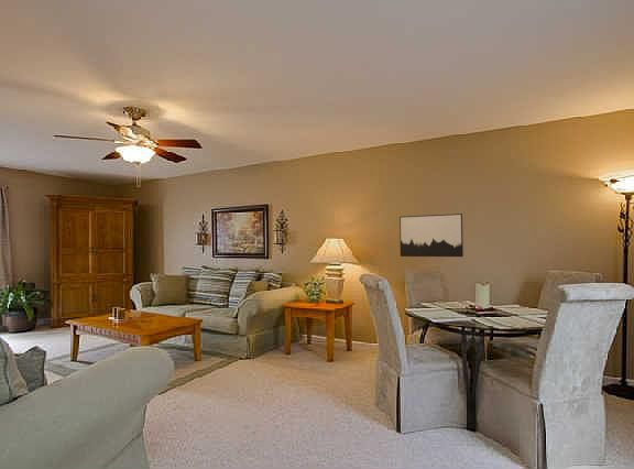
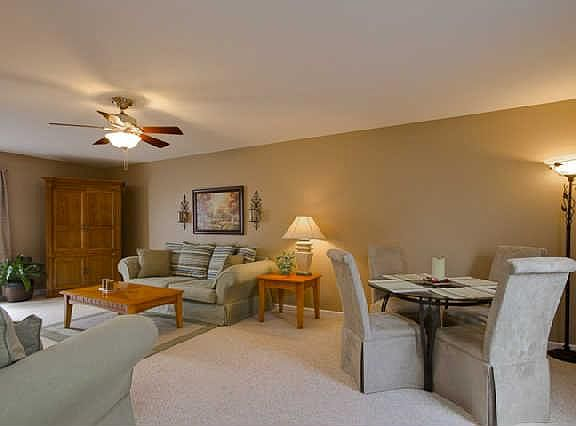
- wall art (429, 236)
